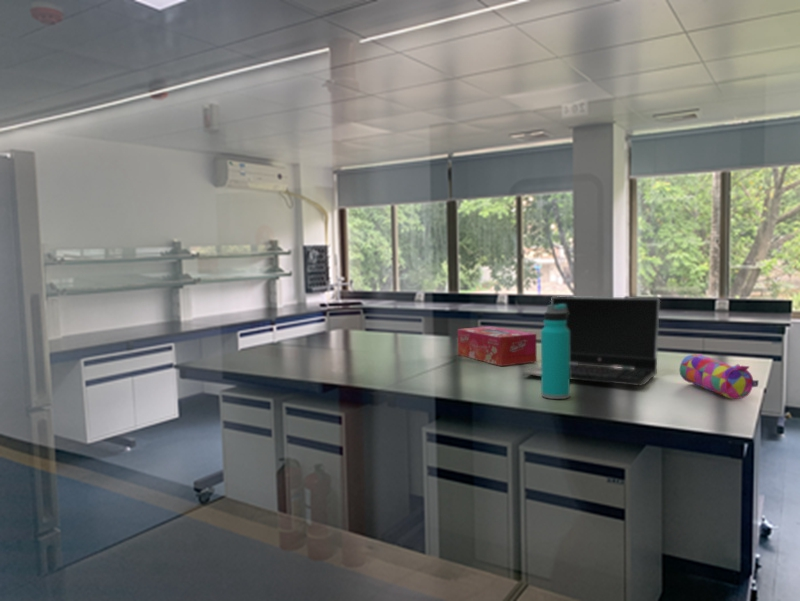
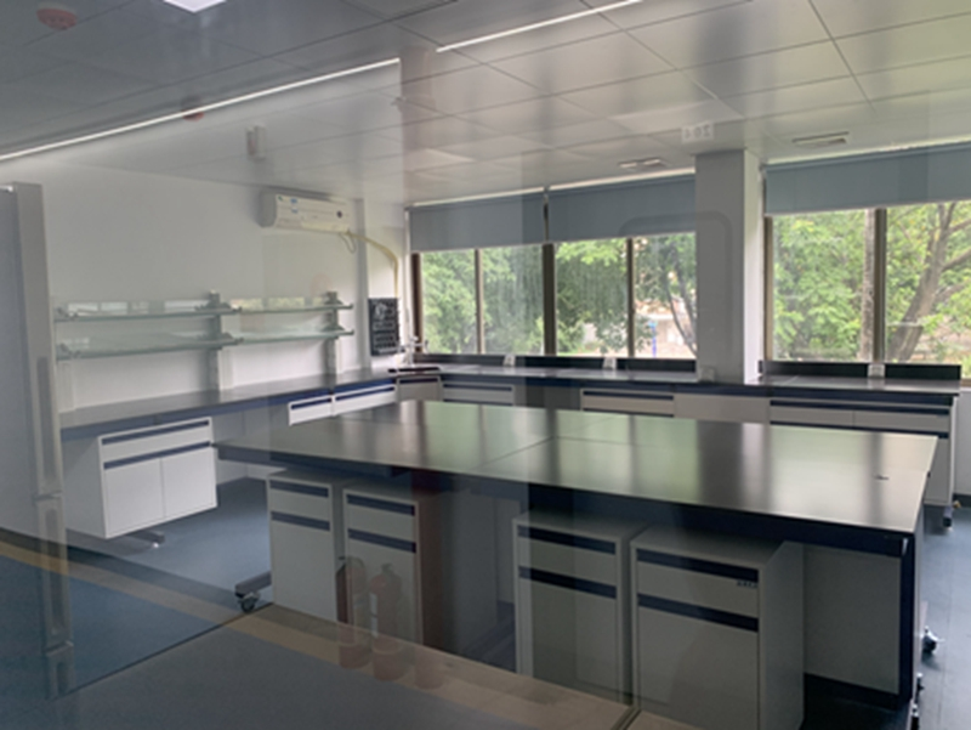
- pencil case (715, 374)
- tissue box (495, 344)
- laptop computer (591, 337)
- water bottle (555, 350)
